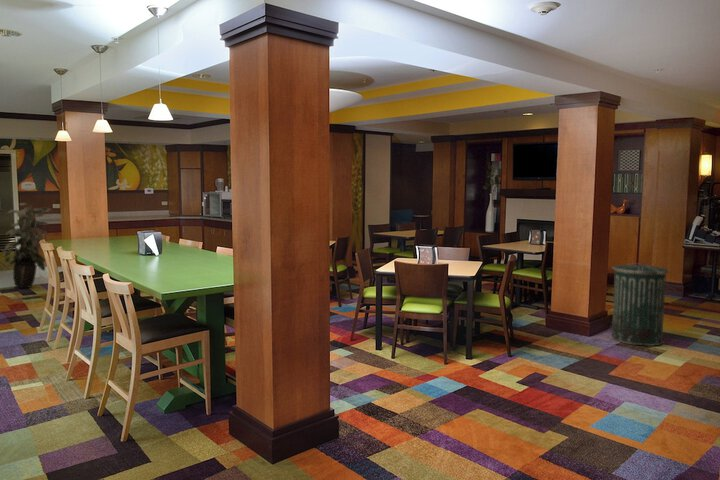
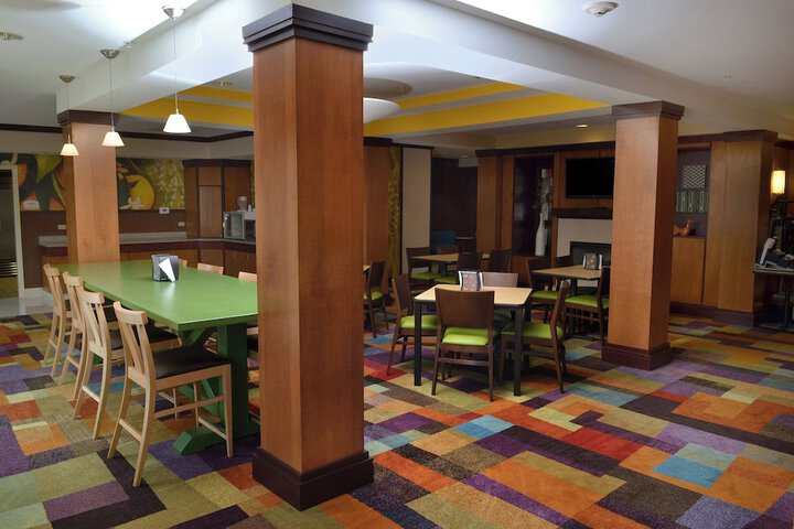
- trash can (638, 301)
- indoor plant (27, 245)
